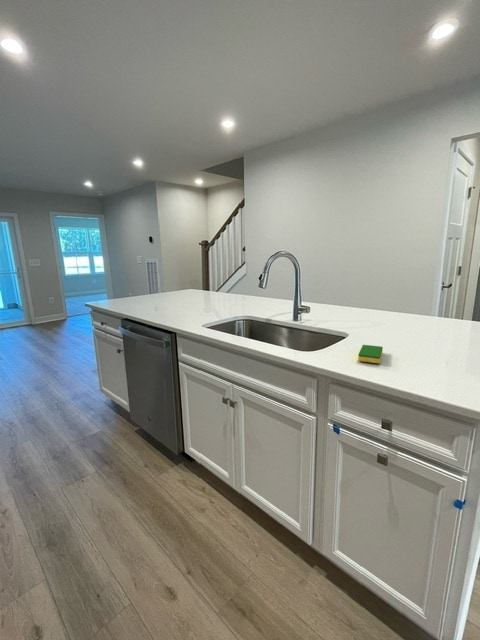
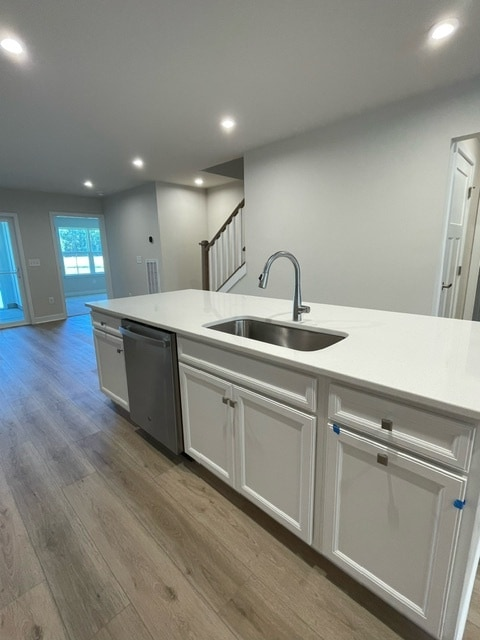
- dish sponge (370, 353)
